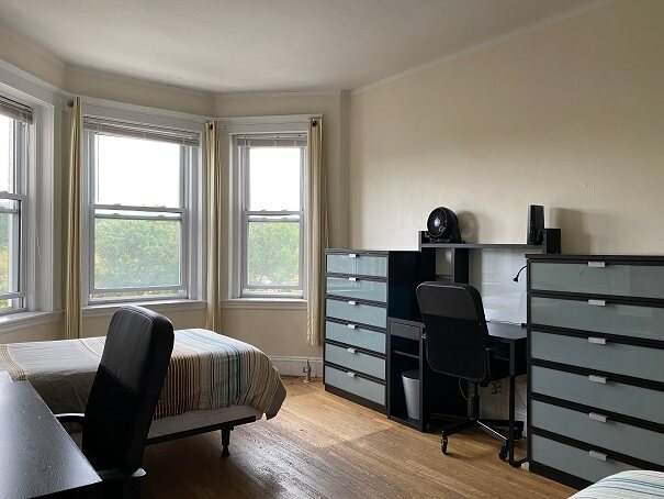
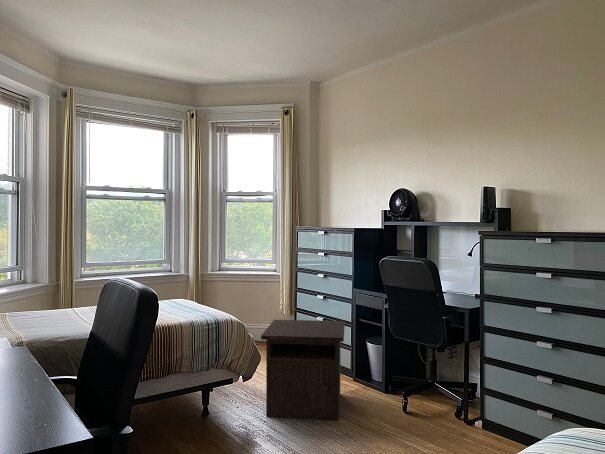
+ nightstand (305, 366)
